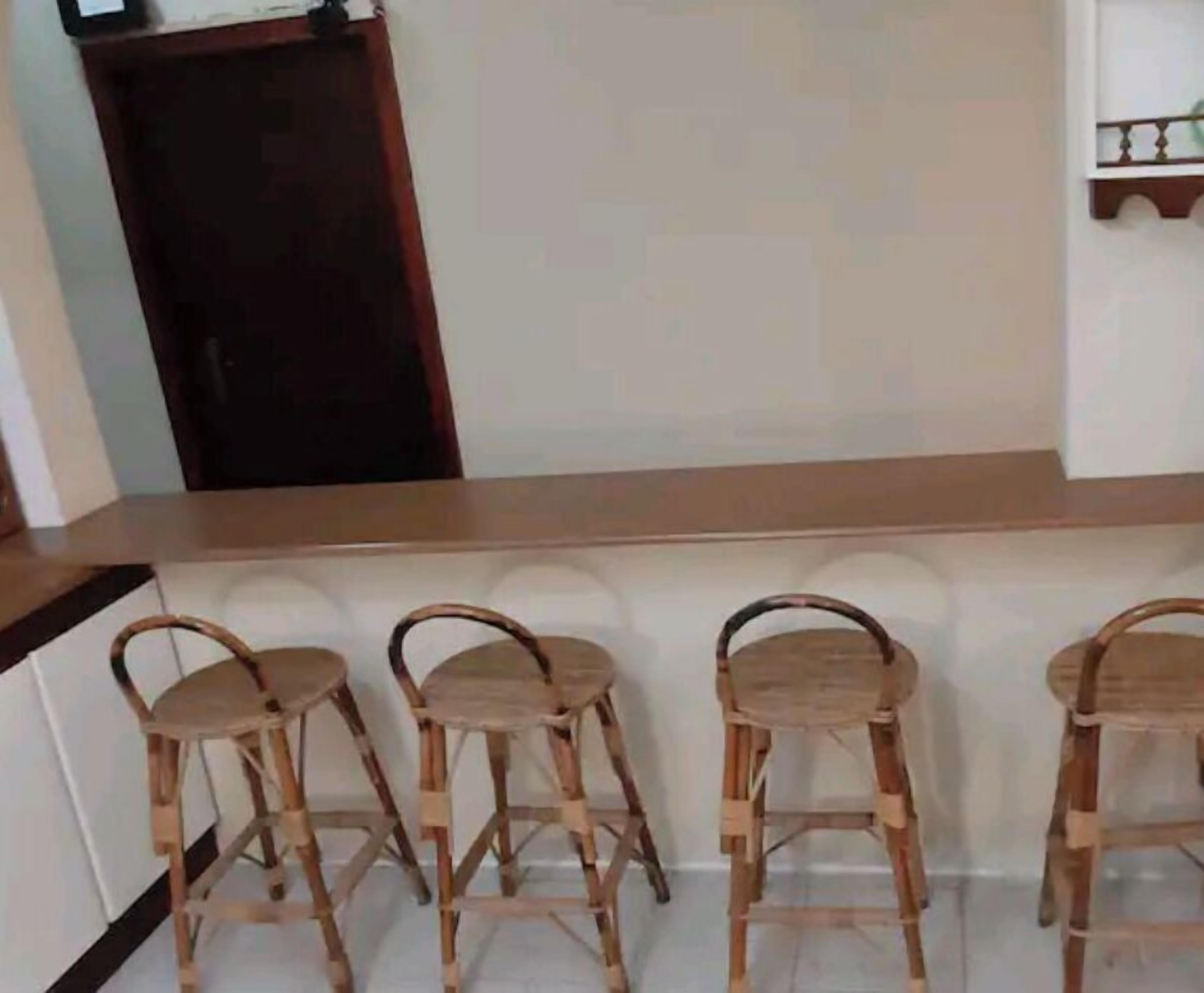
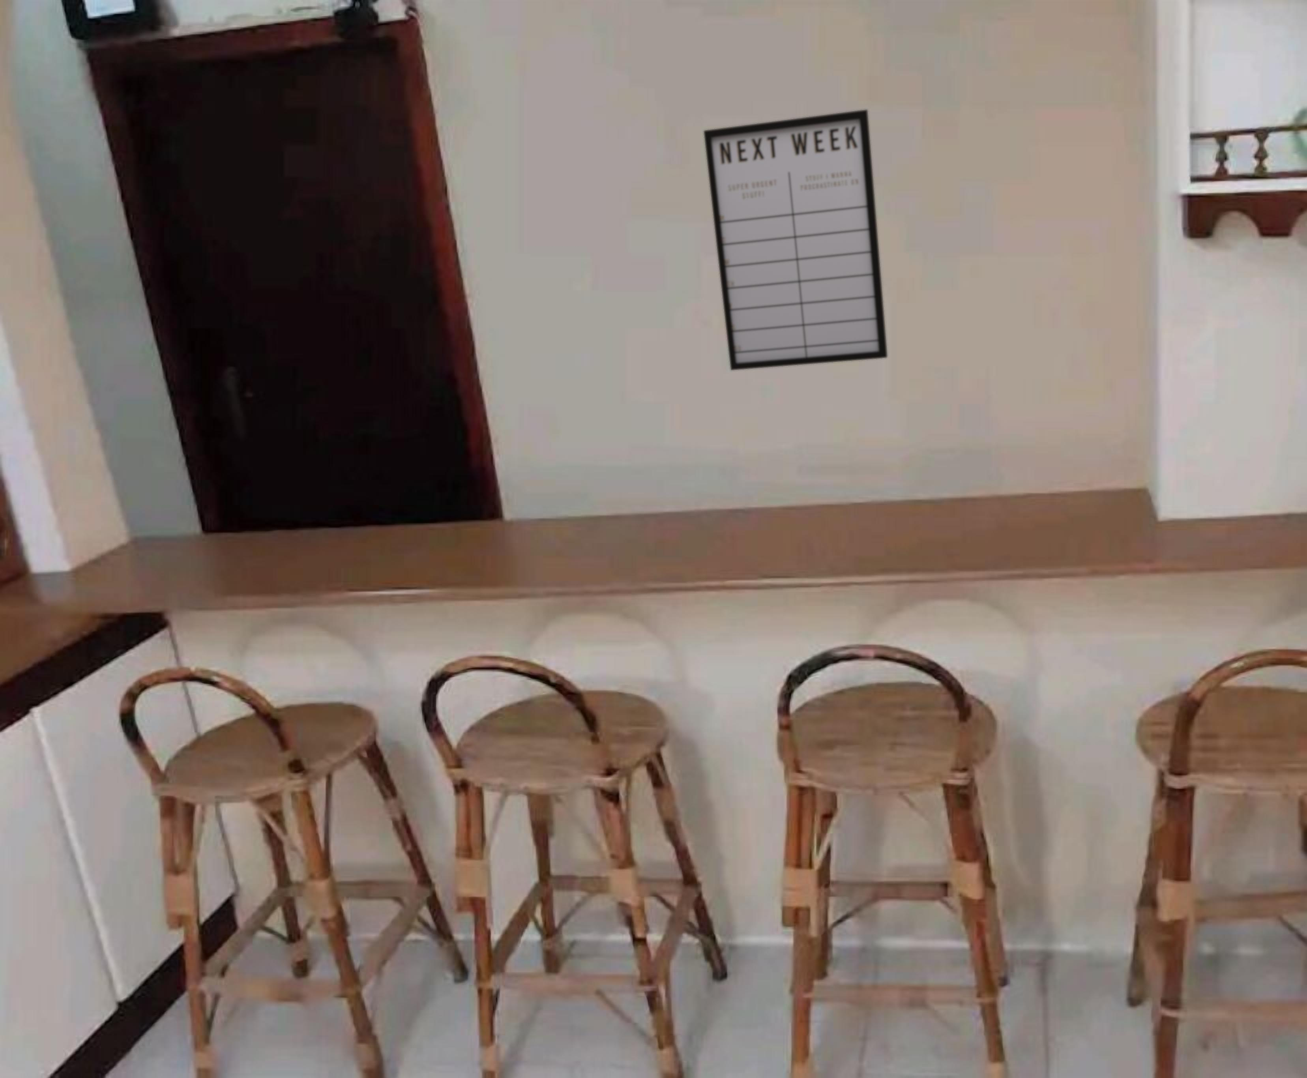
+ writing board (797, 244)
